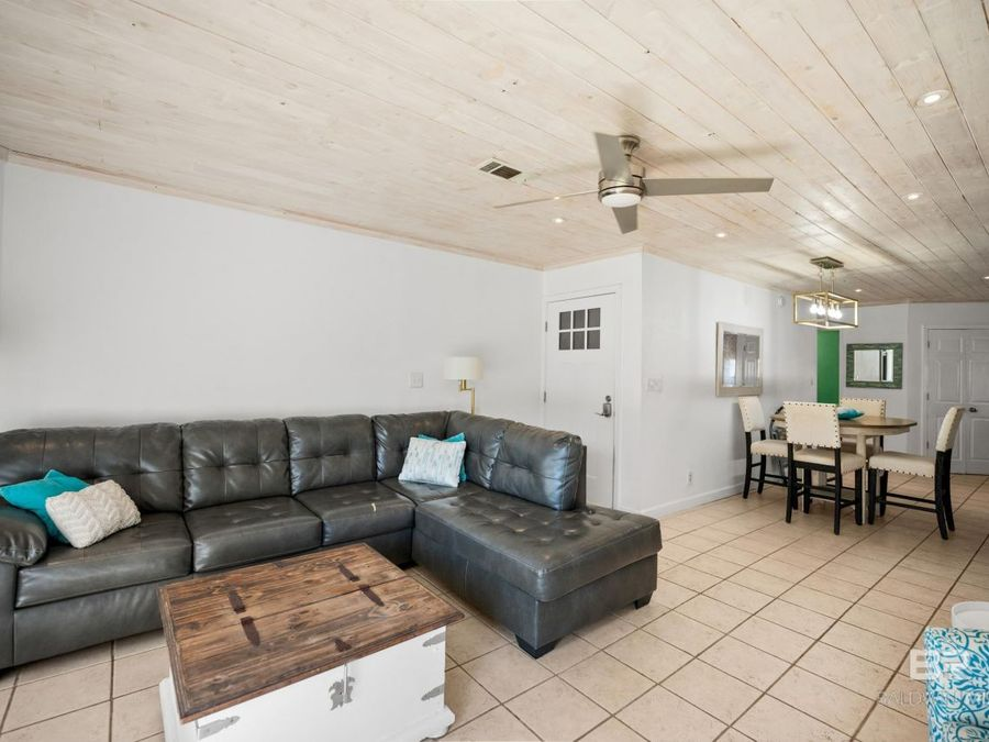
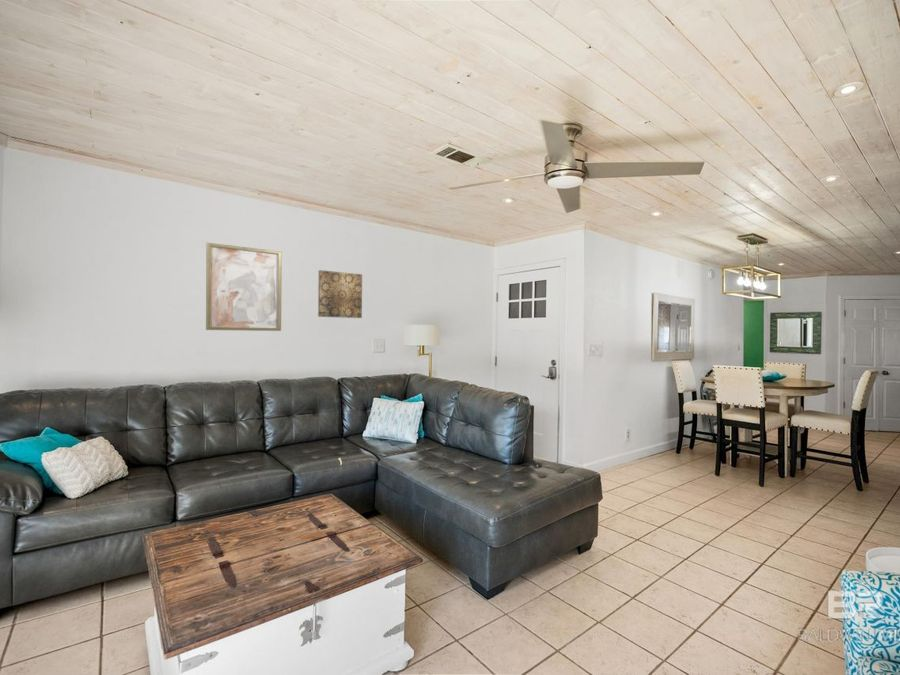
+ wall art (340, 294)
+ wall art (245, 288)
